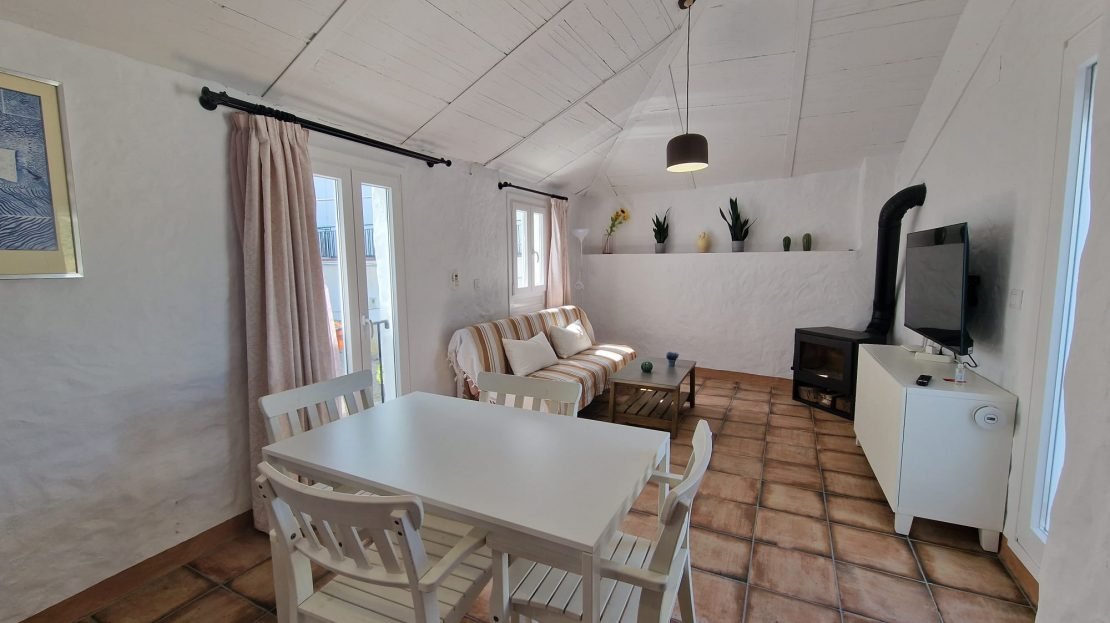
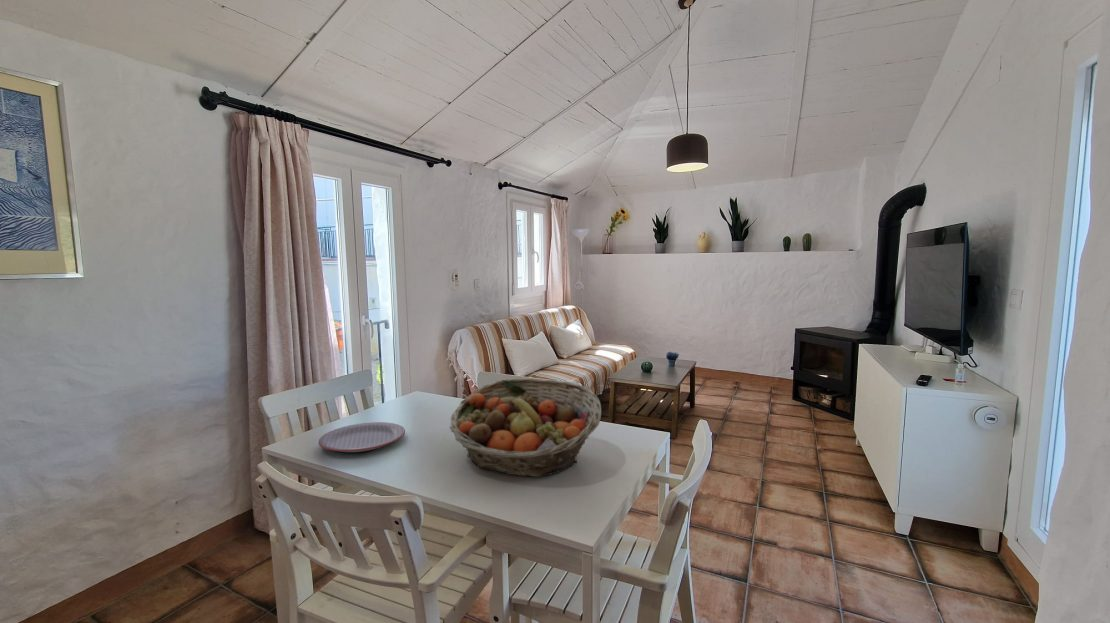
+ fruit basket (525, 423)
+ plate (363, 438)
